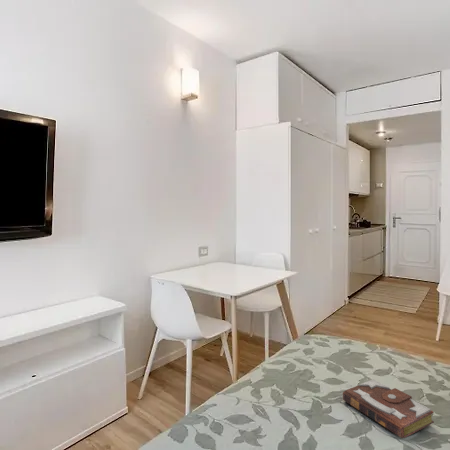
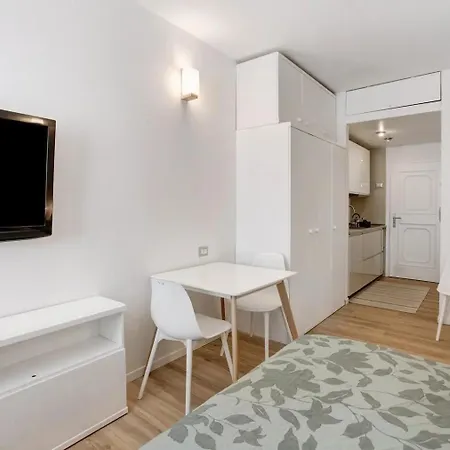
- book (386, 404)
